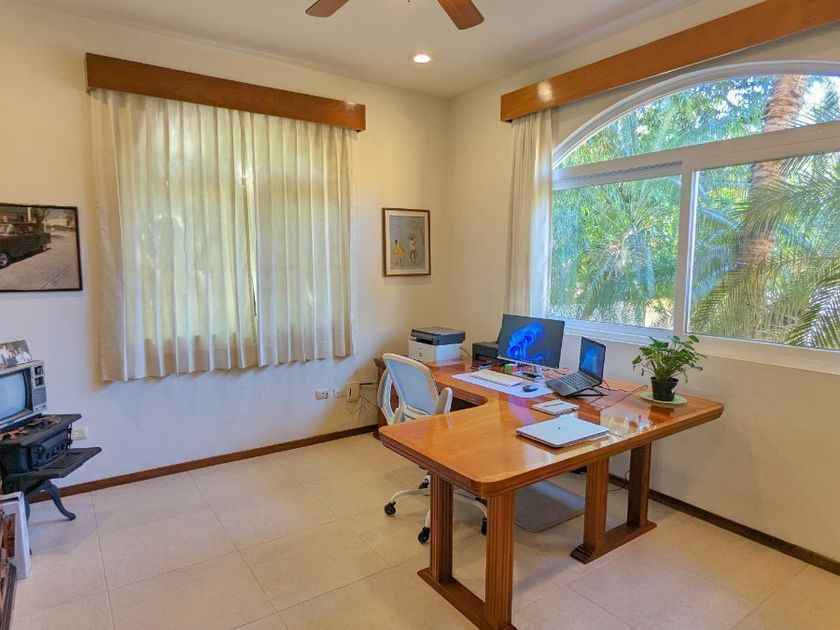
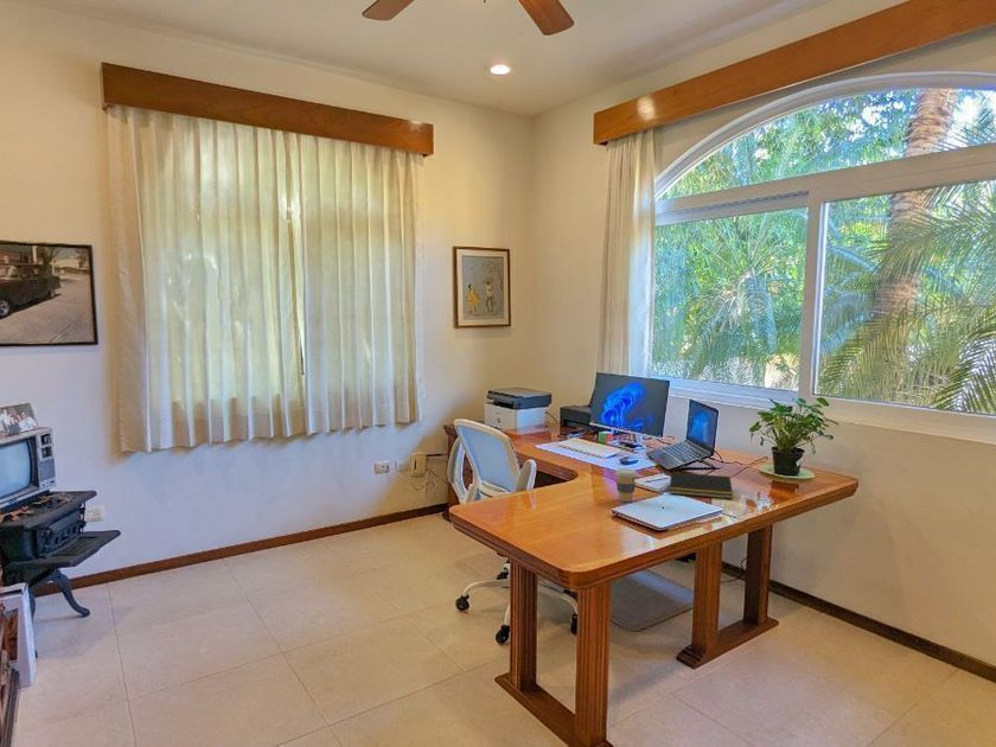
+ notepad (700, 484)
+ coffee cup (625, 485)
